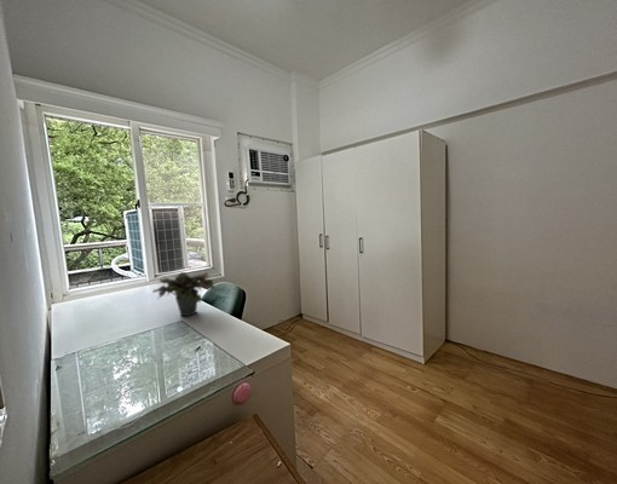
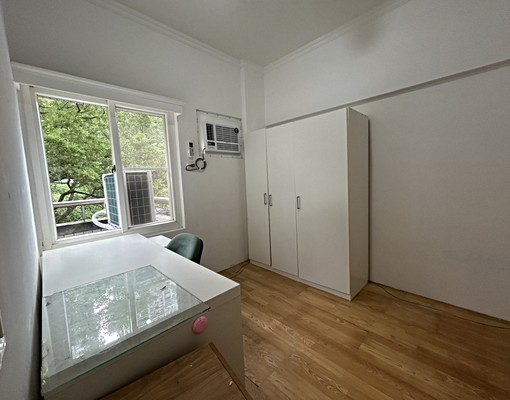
- potted plant (186, 293)
